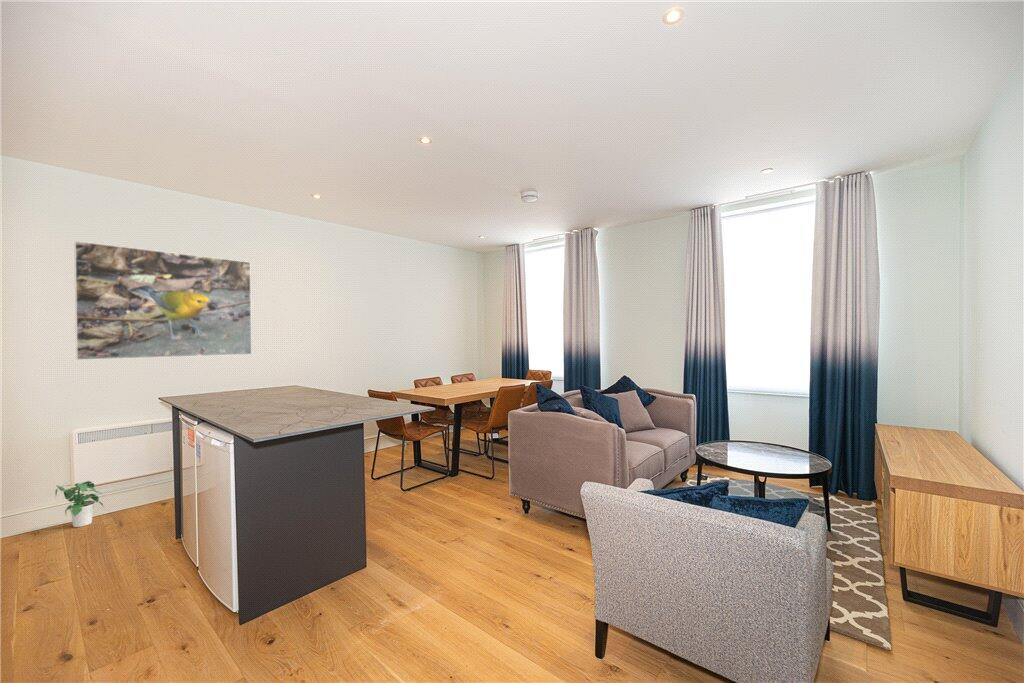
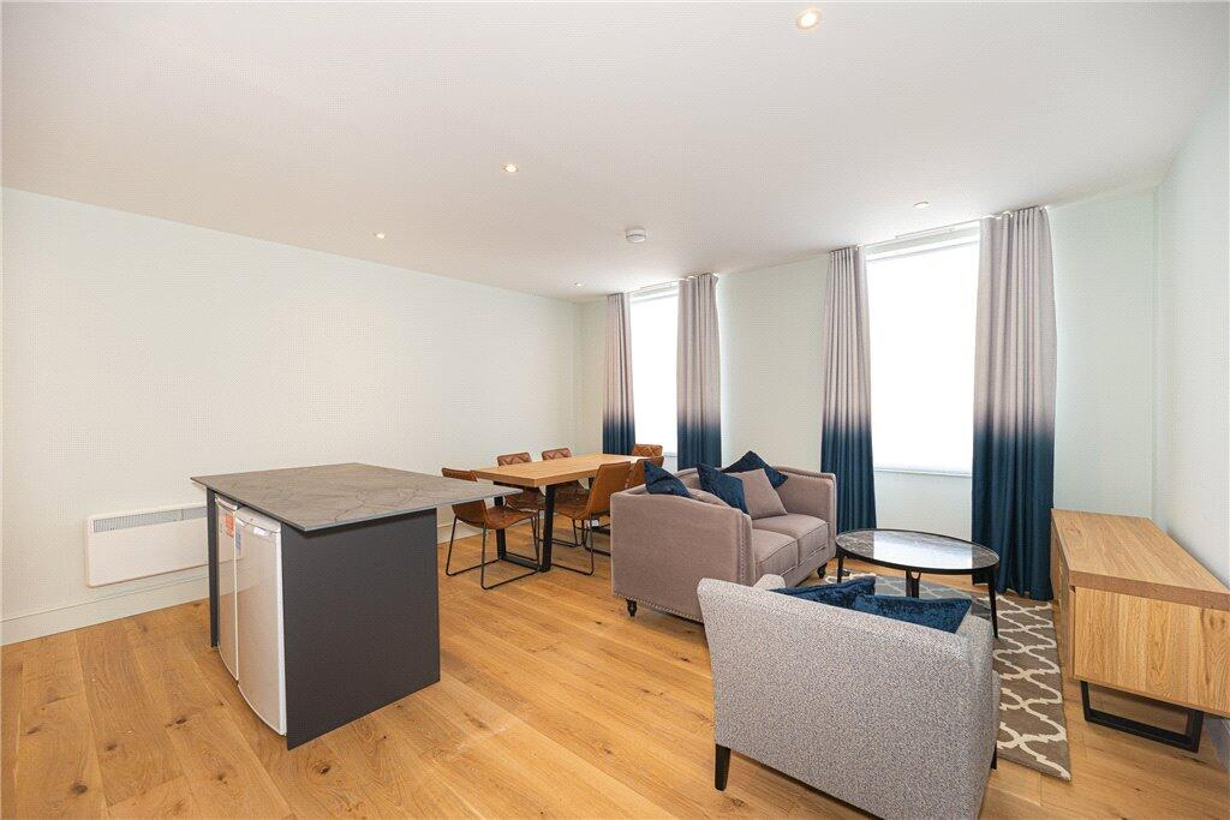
- potted plant (80, 502)
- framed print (174, 304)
